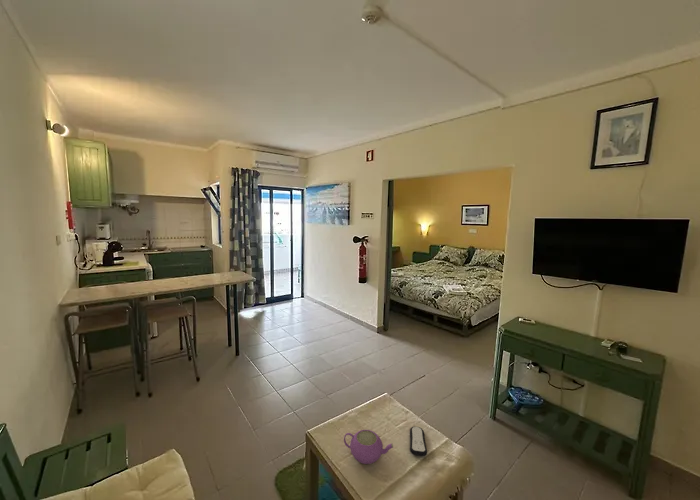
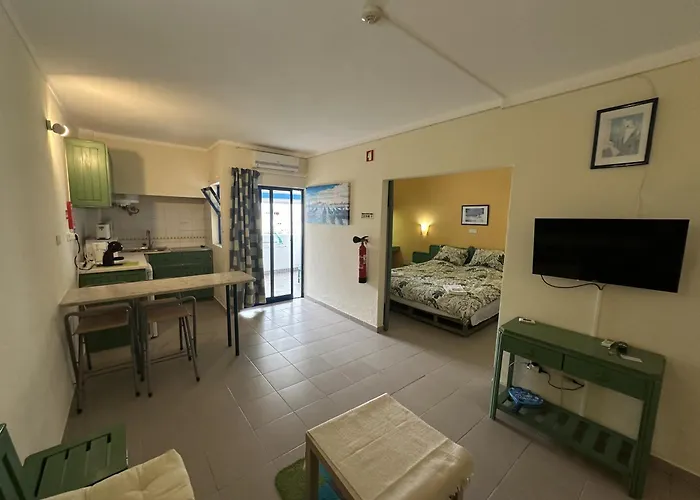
- teapot (367, 447)
- remote control (417, 440)
